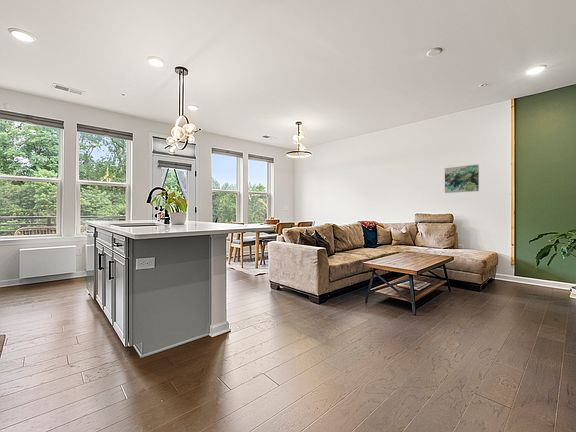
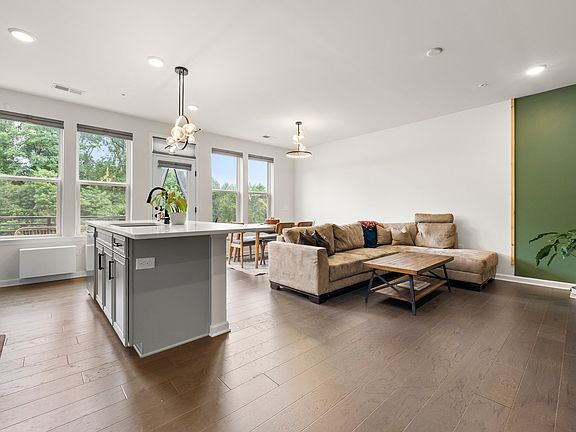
- wall art (461, 179)
